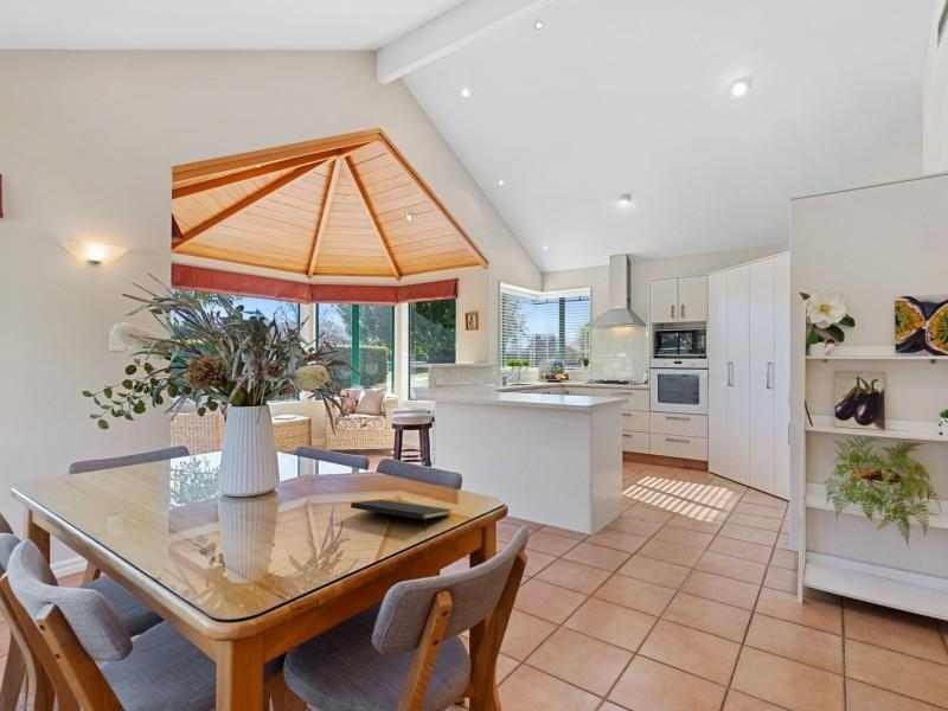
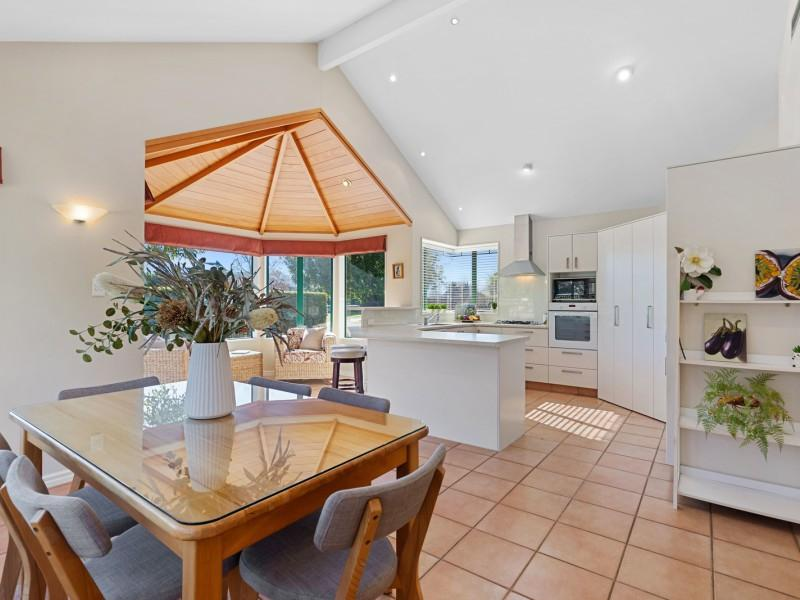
- notepad (402, 508)
